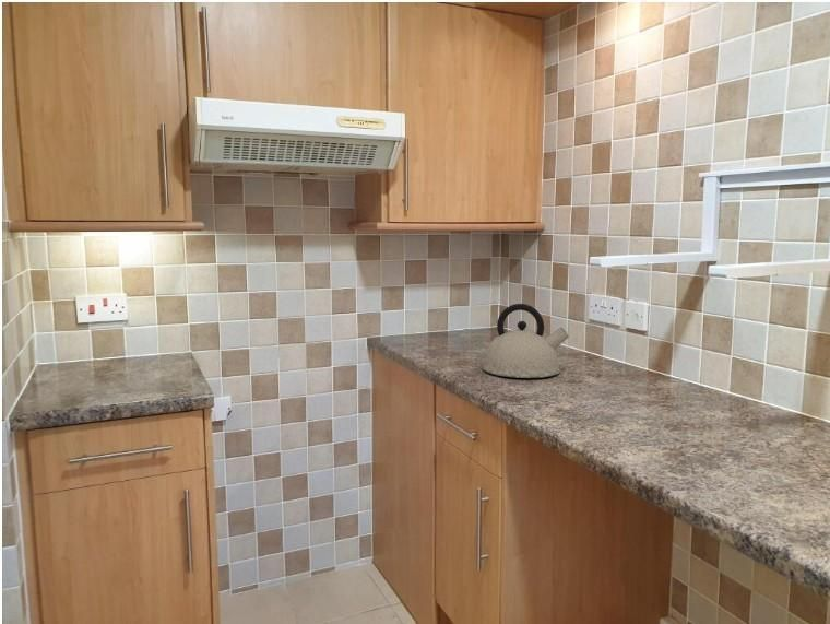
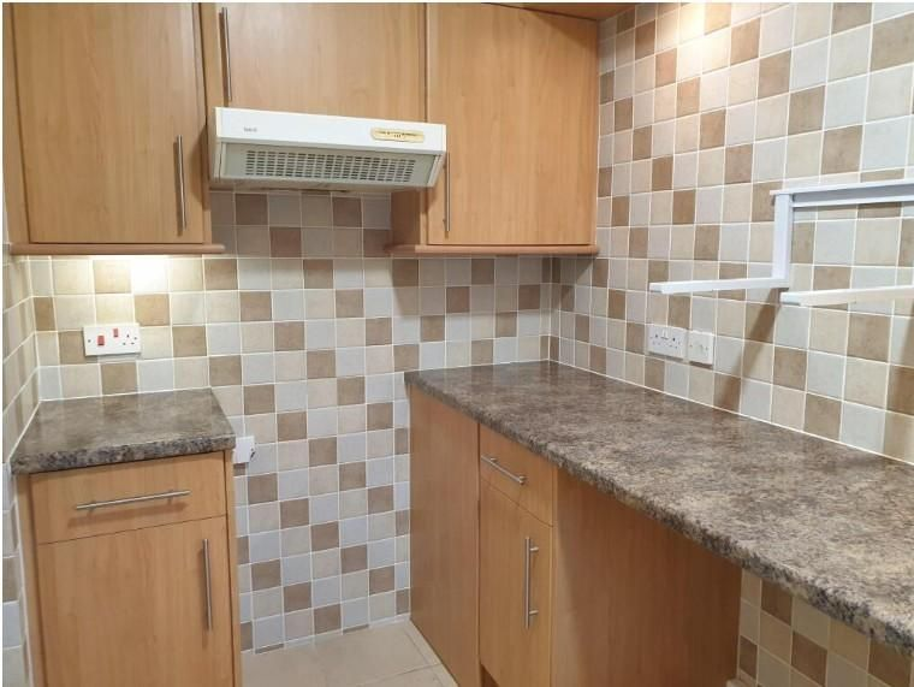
- kettle (525, 337)
